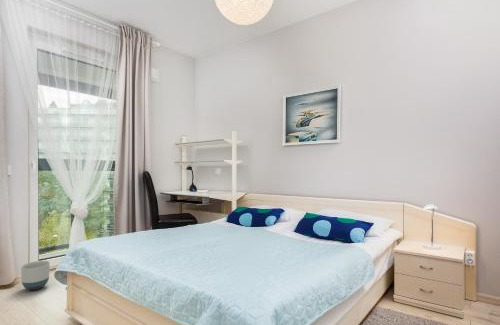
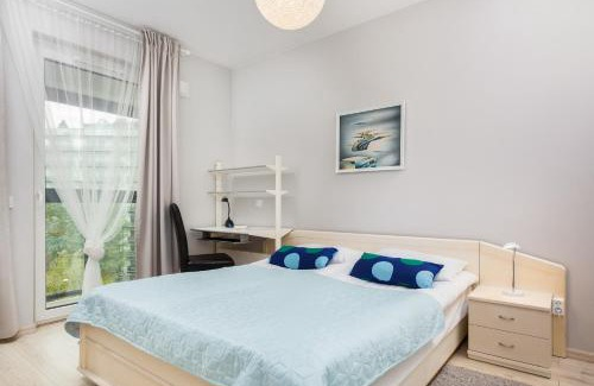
- planter (35, 276)
